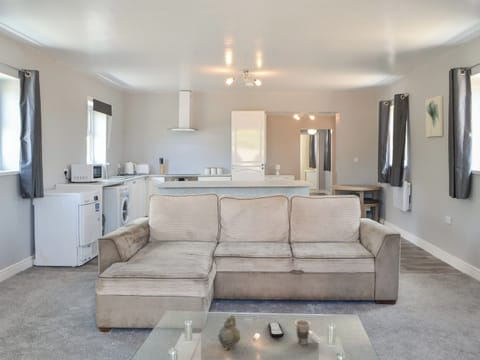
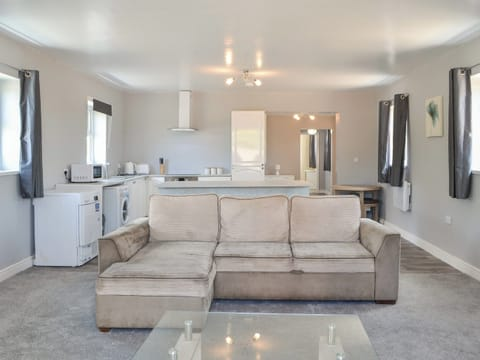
- cup (307, 332)
- remote control (275, 329)
- teapot (229, 331)
